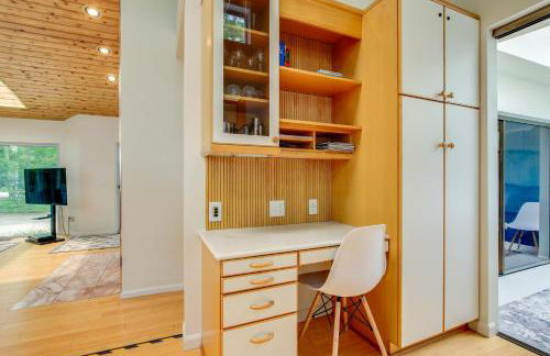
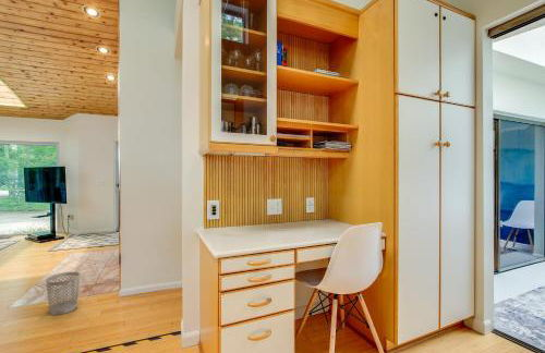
+ wastebasket (63, 293)
